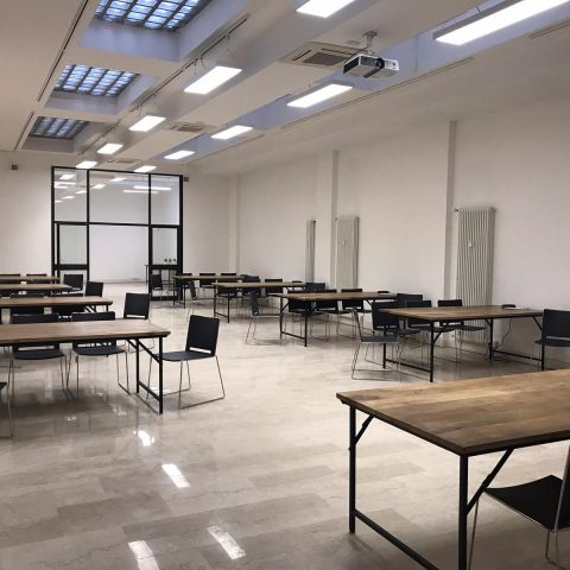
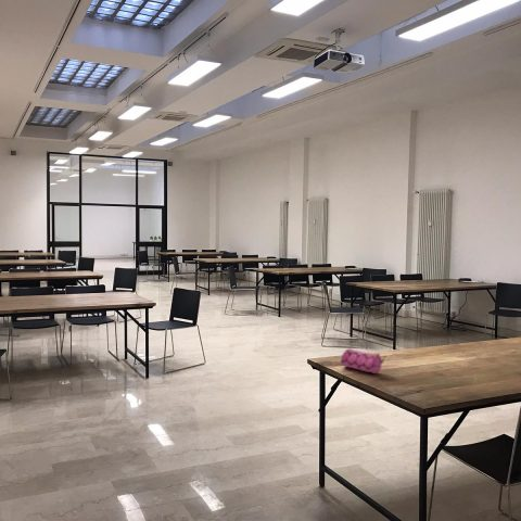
+ pencil case (360, 359)
